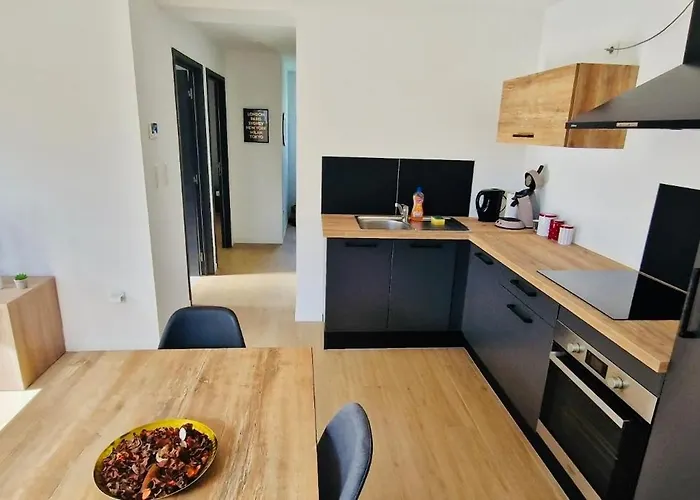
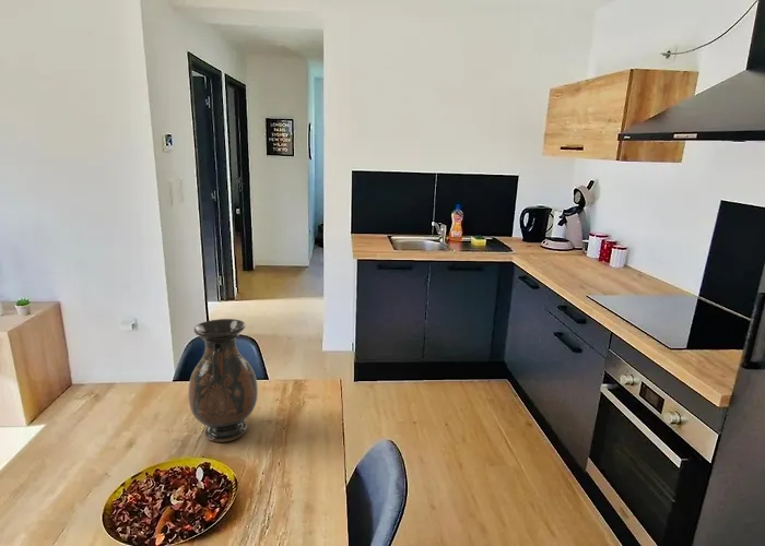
+ vase (223, 379)
